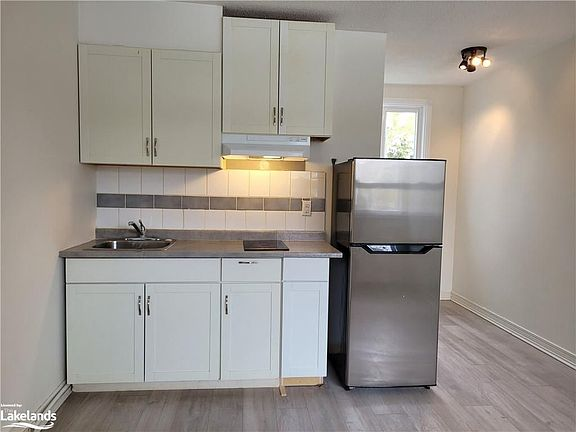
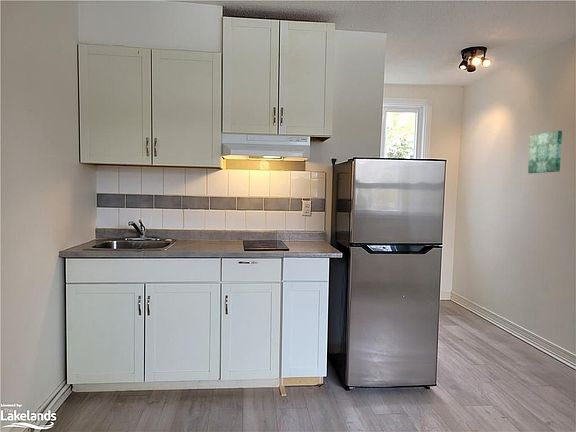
+ wall art (544, 152)
